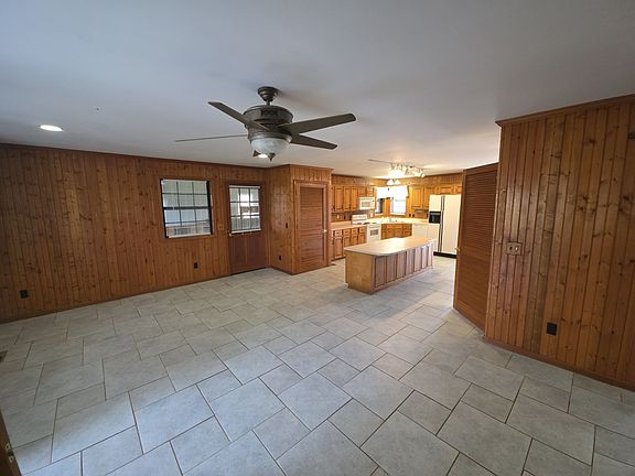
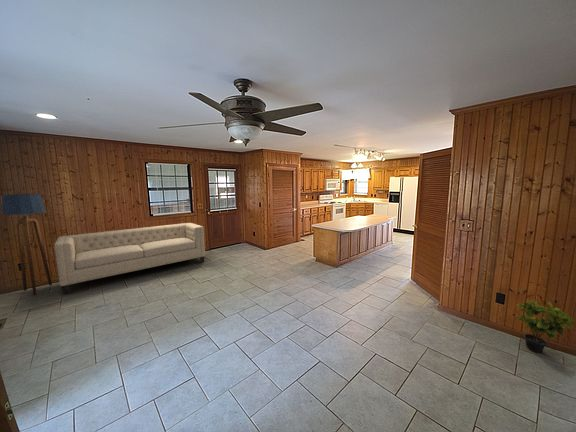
+ sofa (140, 250)
+ floor lamp (29, 243)
+ potted plant (541, 326)
